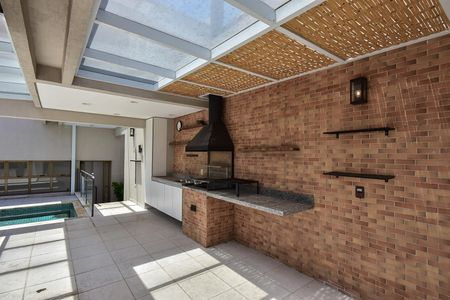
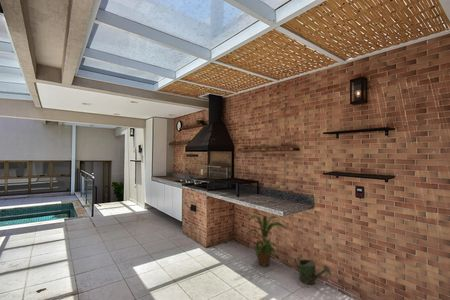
+ house plant (266, 237)
+ watering can (311, 271)
